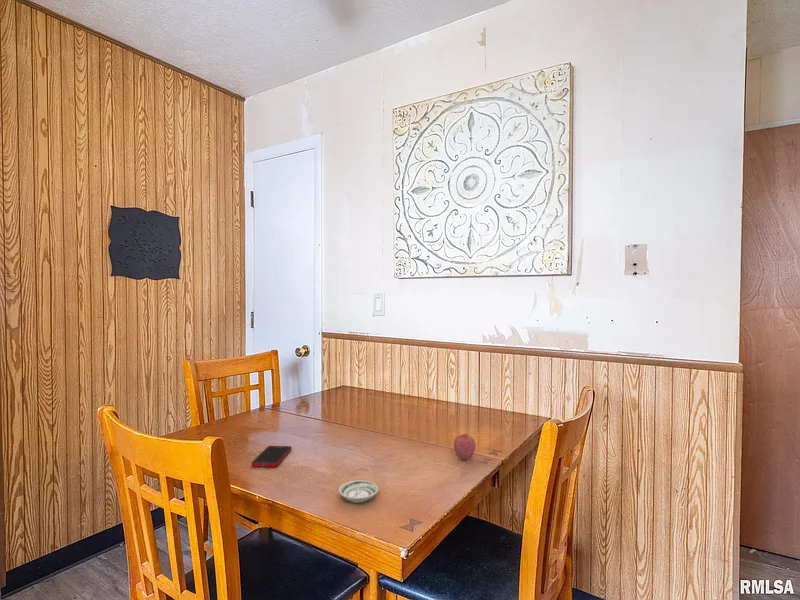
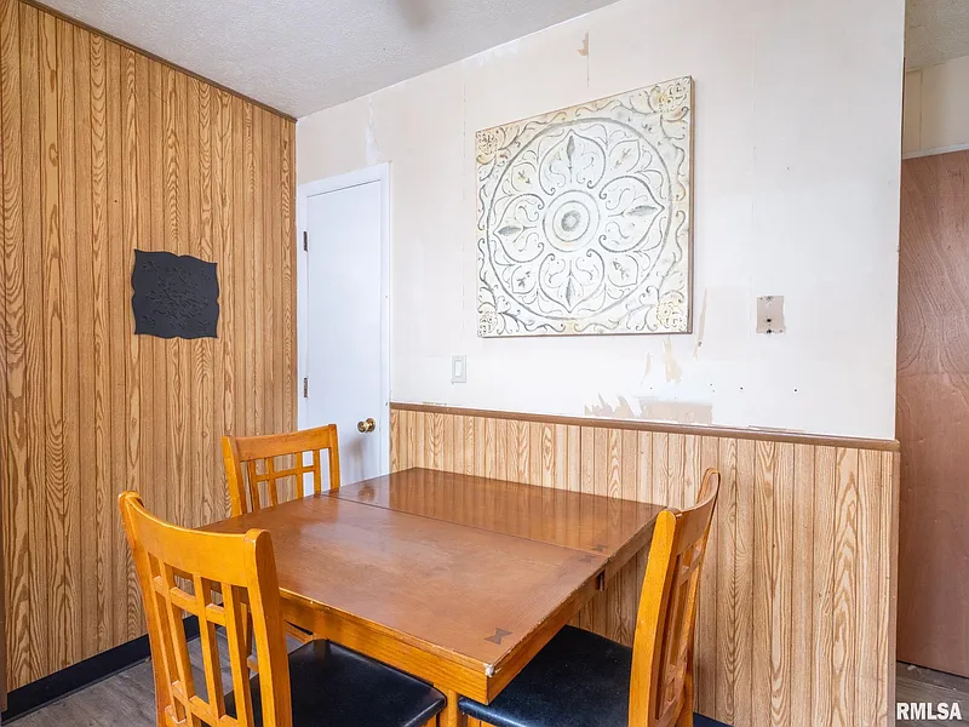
- saucer (358, 493)
- fruit (464, 446)
- cell phone (272, 455)
